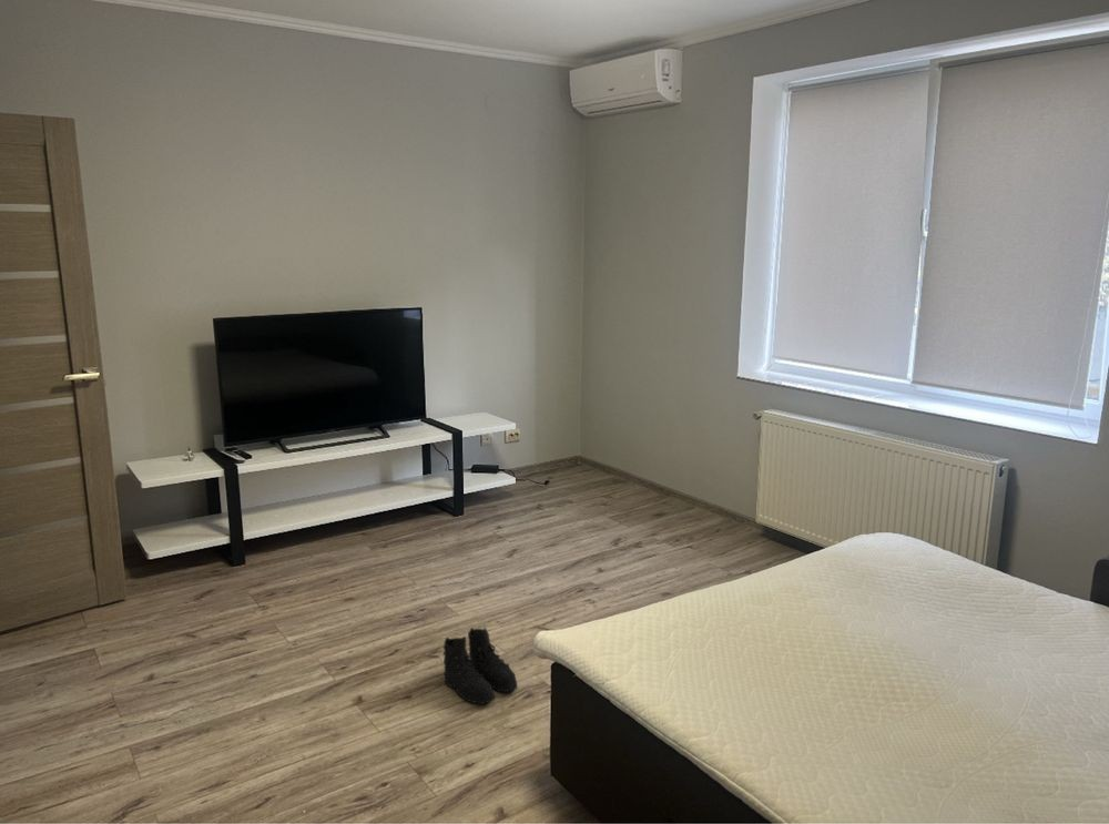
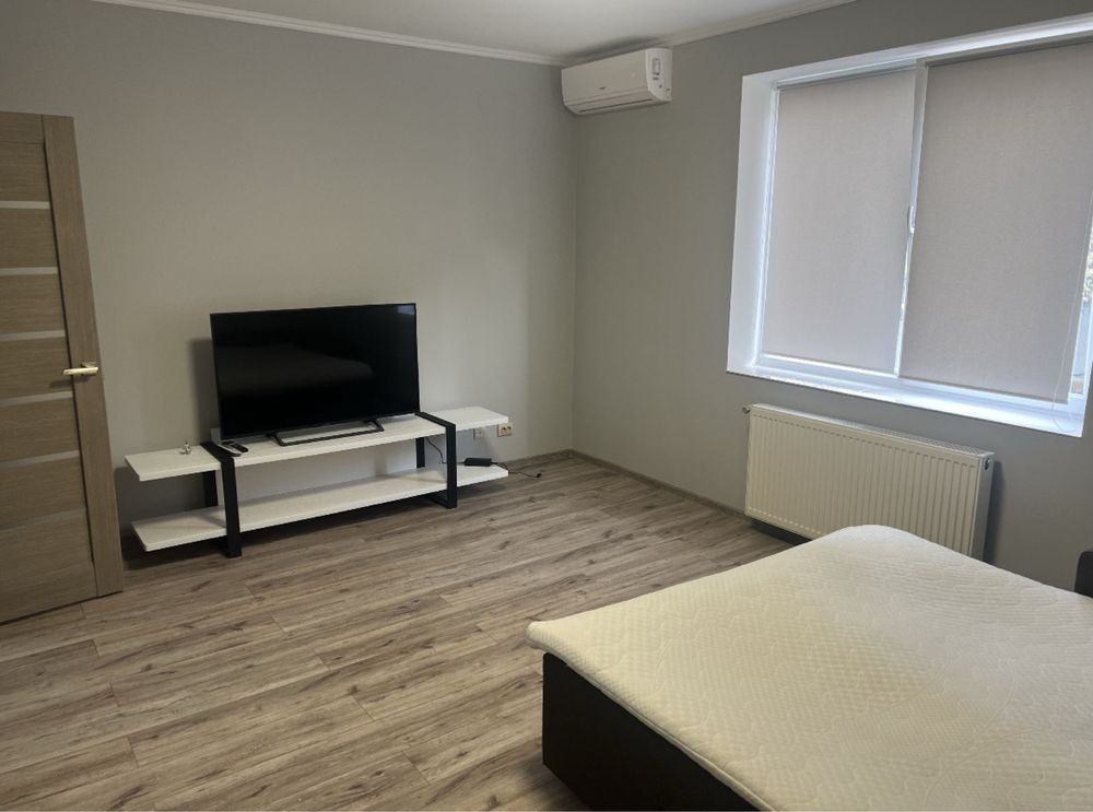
- boots (479, 661)
